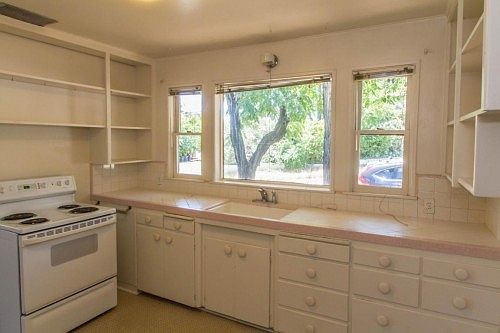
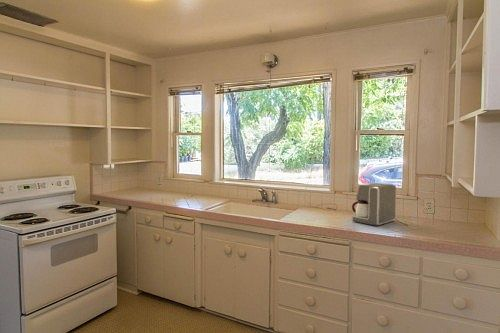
+ coffee maker (374, 203)
